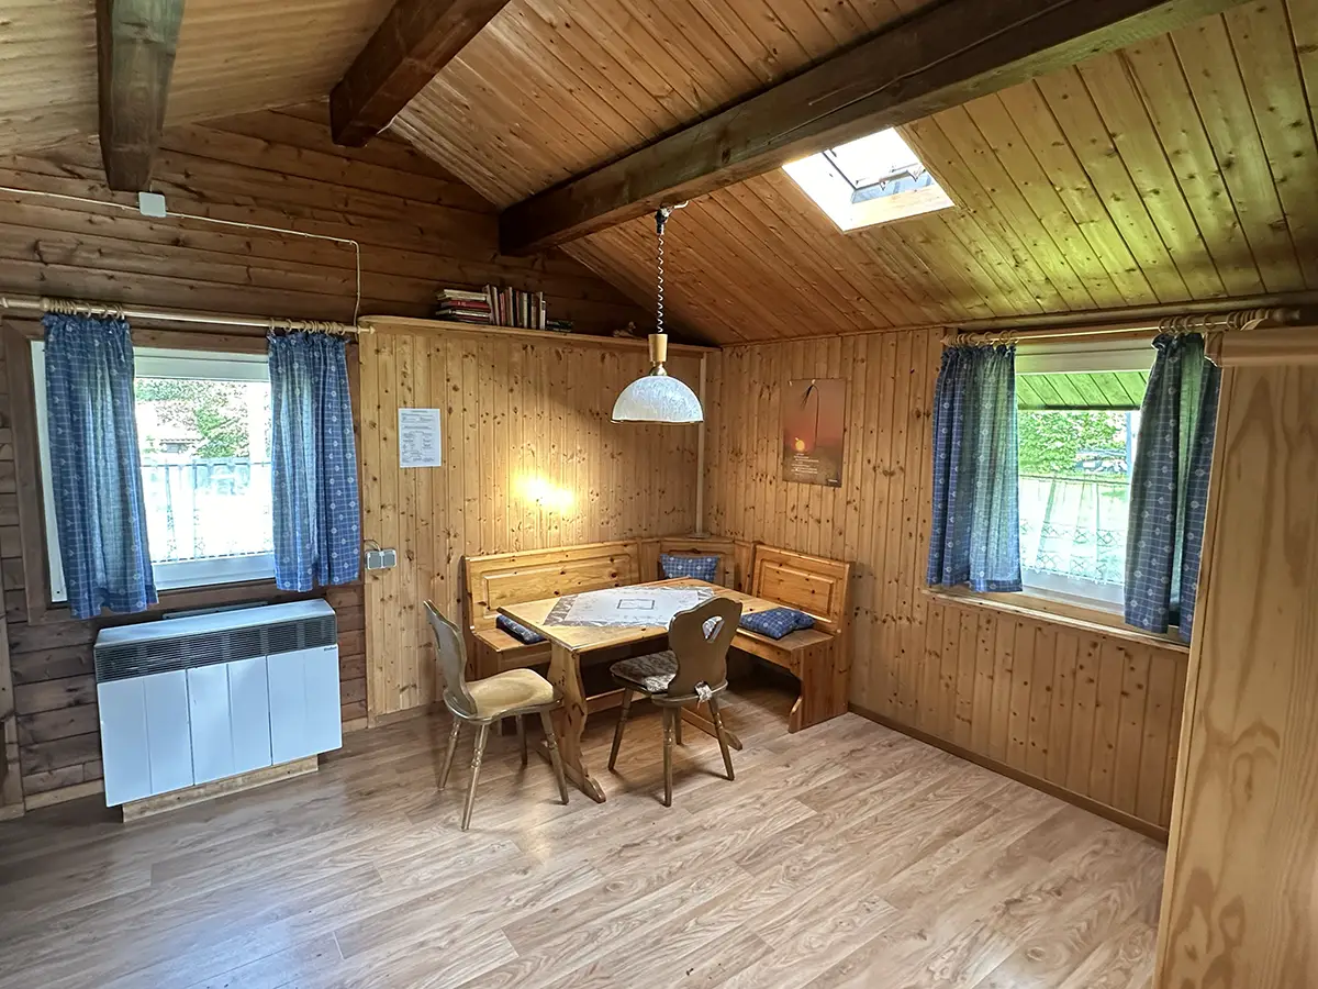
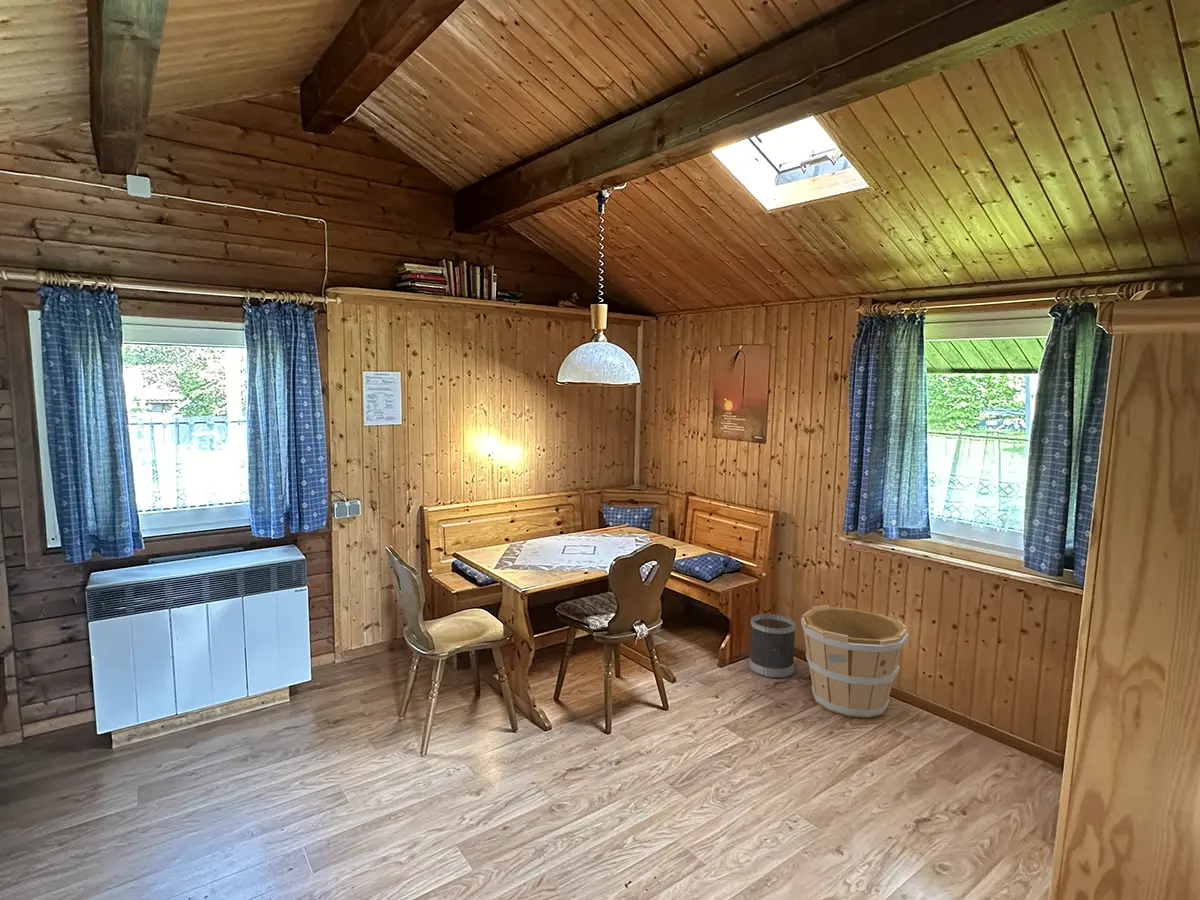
+ wastebasket (772, 645)
+ wooden bucket (851, 660)
